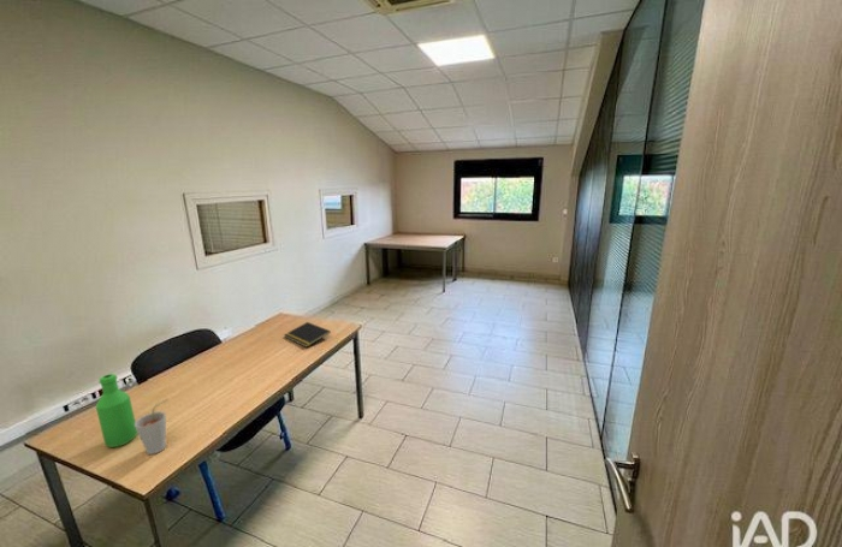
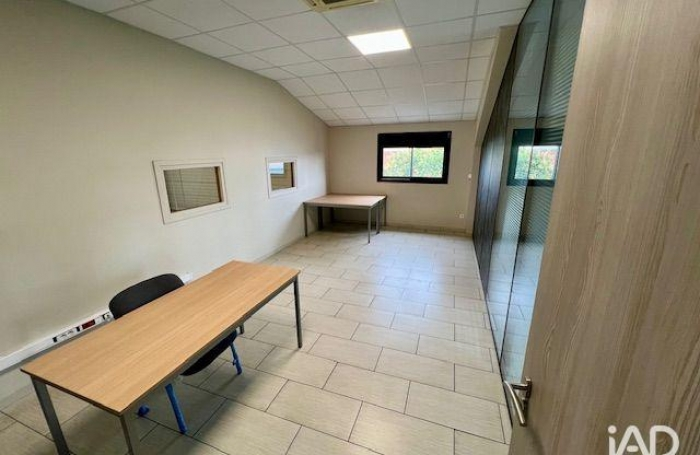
- notepad (307, 333)
- bottle (114, 409)
- cup (156, 427)
